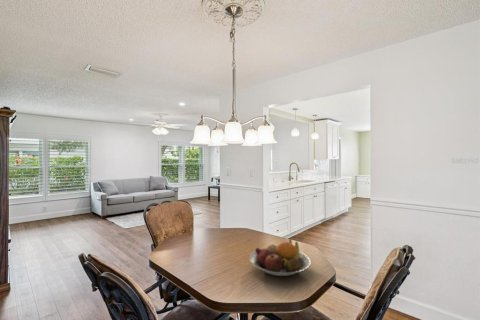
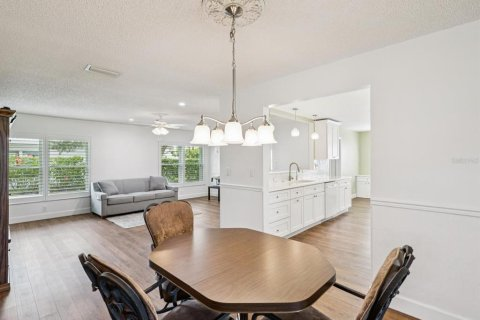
- fruit bowl (279, 256)
